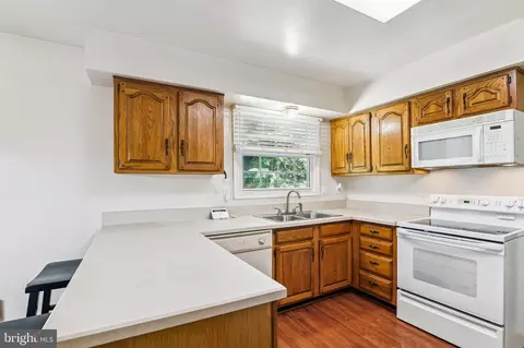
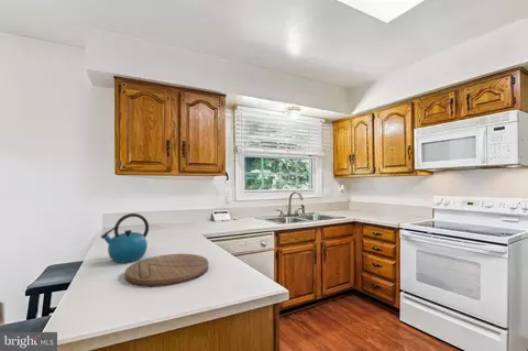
+ cutting board (168, 267)
+ kettle (125, 237)
